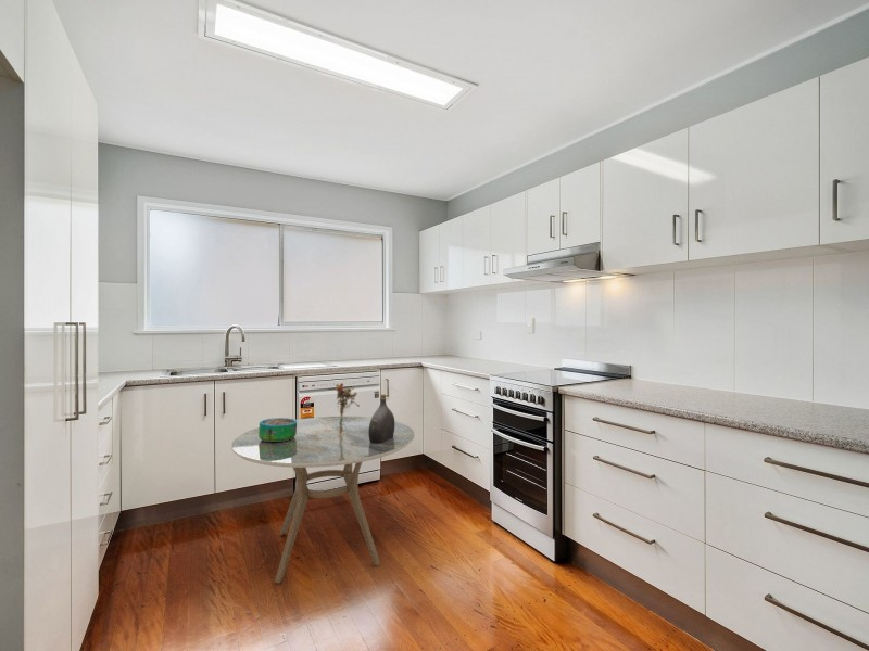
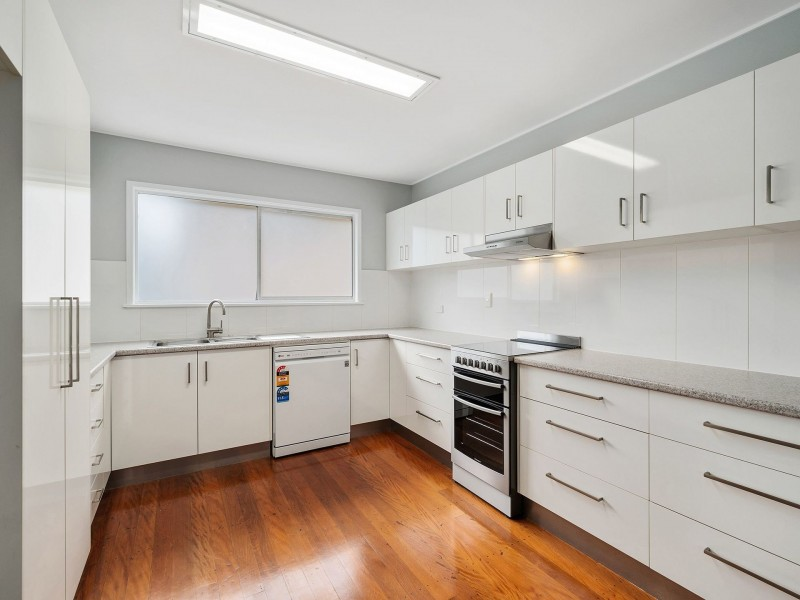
- decorative bowl (277, 429)
- bouquet (344, 407)
- dining table (327, 492)
- water jug (381, 416)
